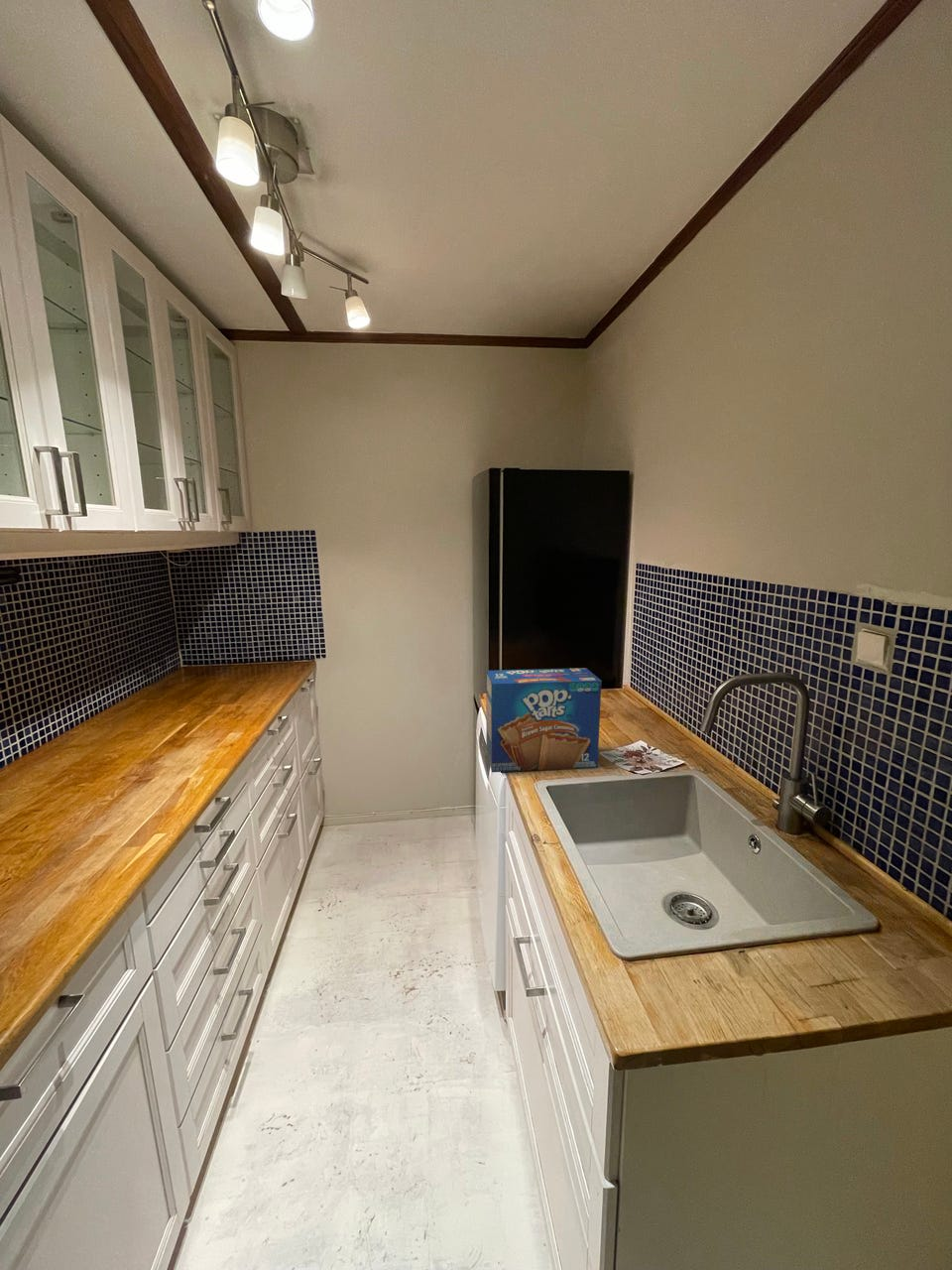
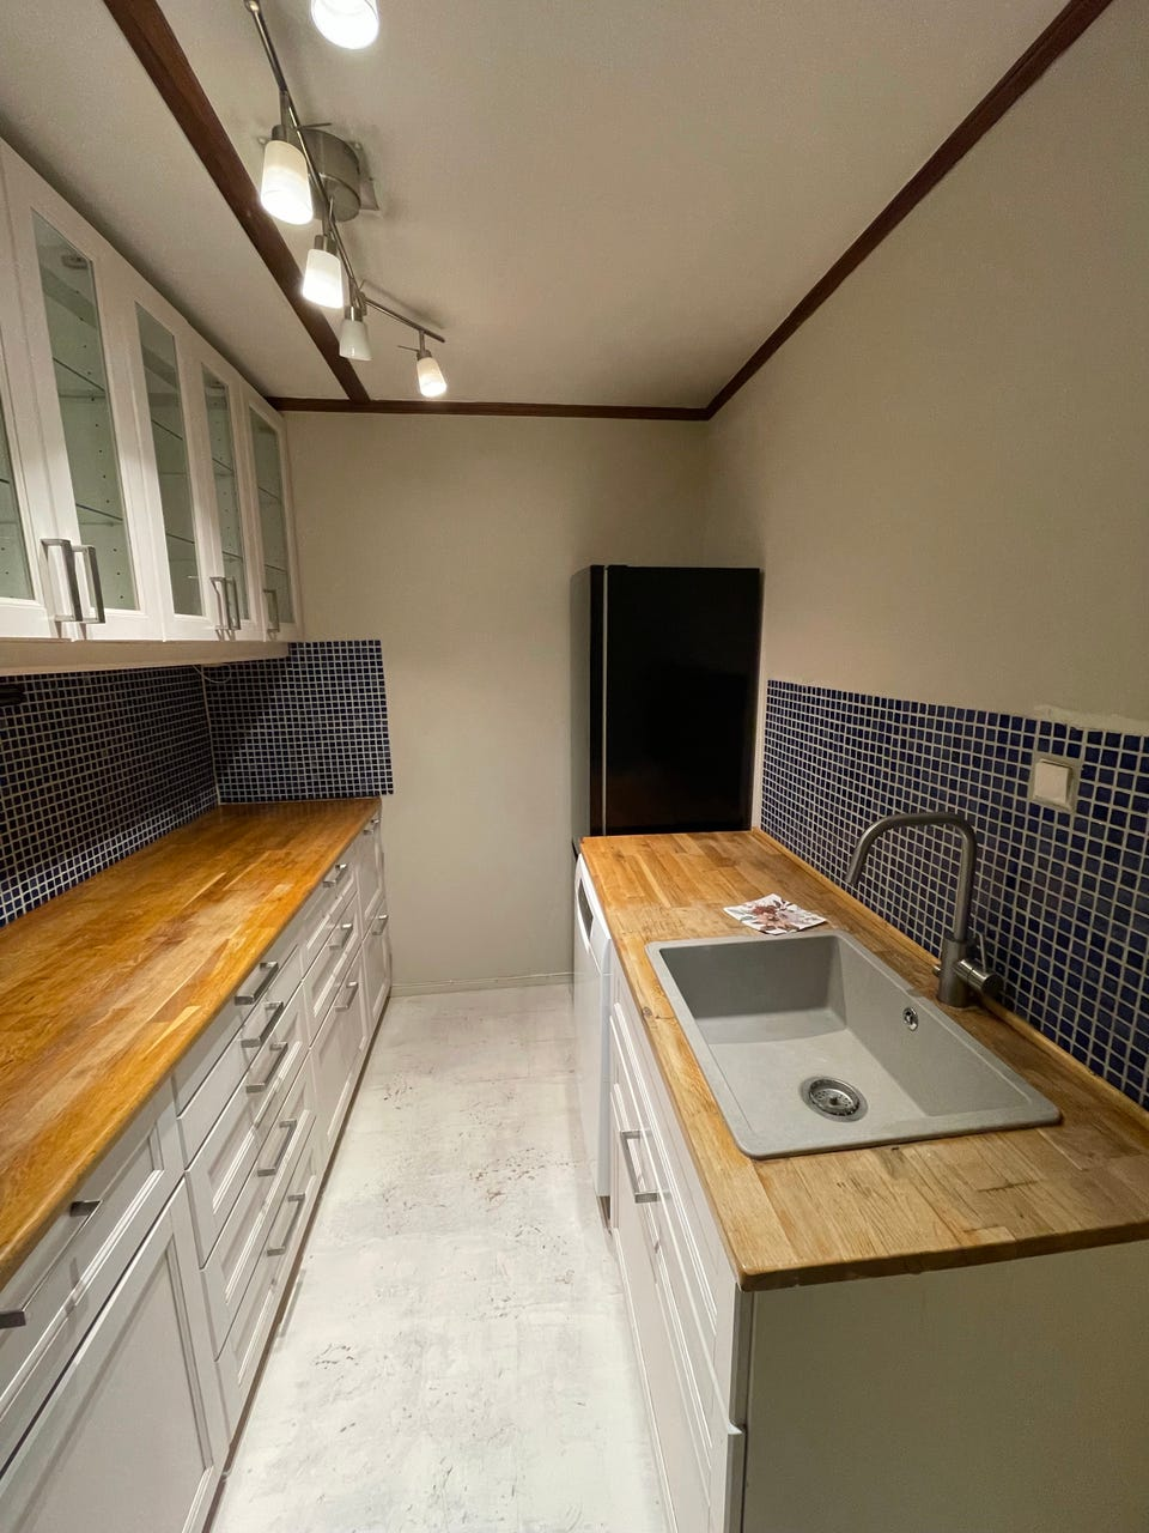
- toaster pastry box (540, 717)
